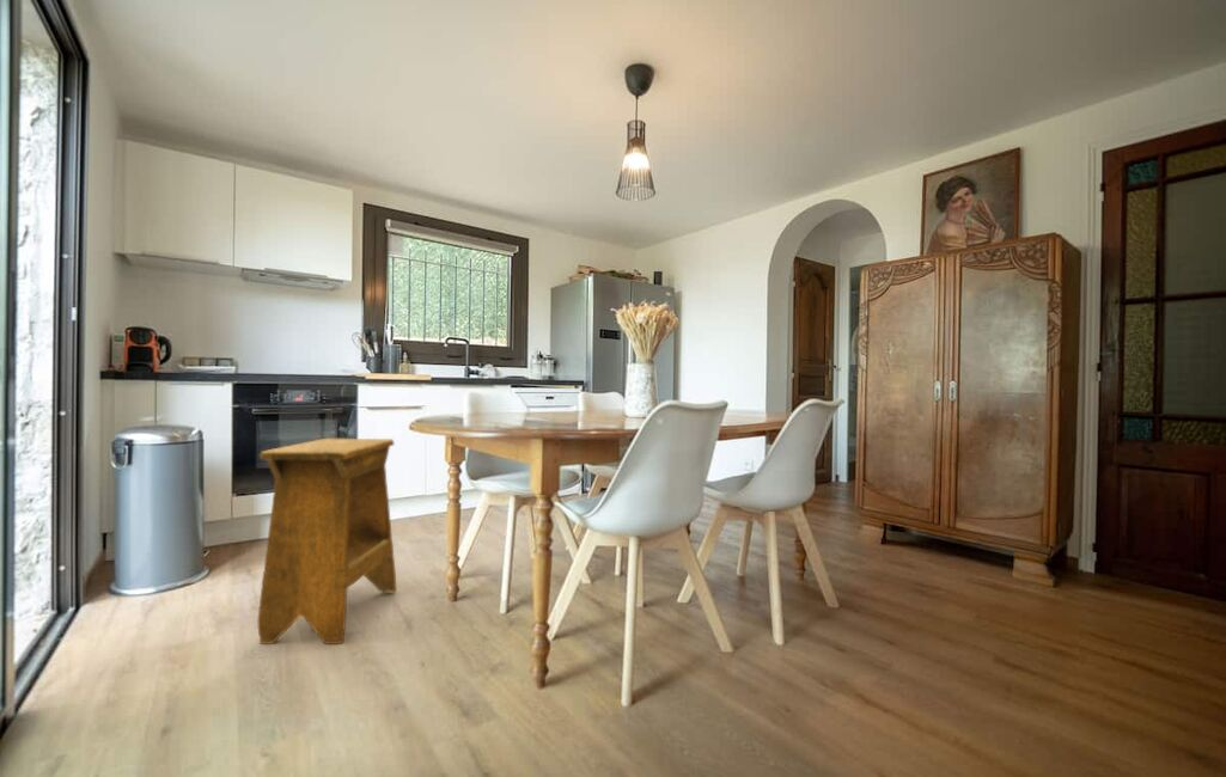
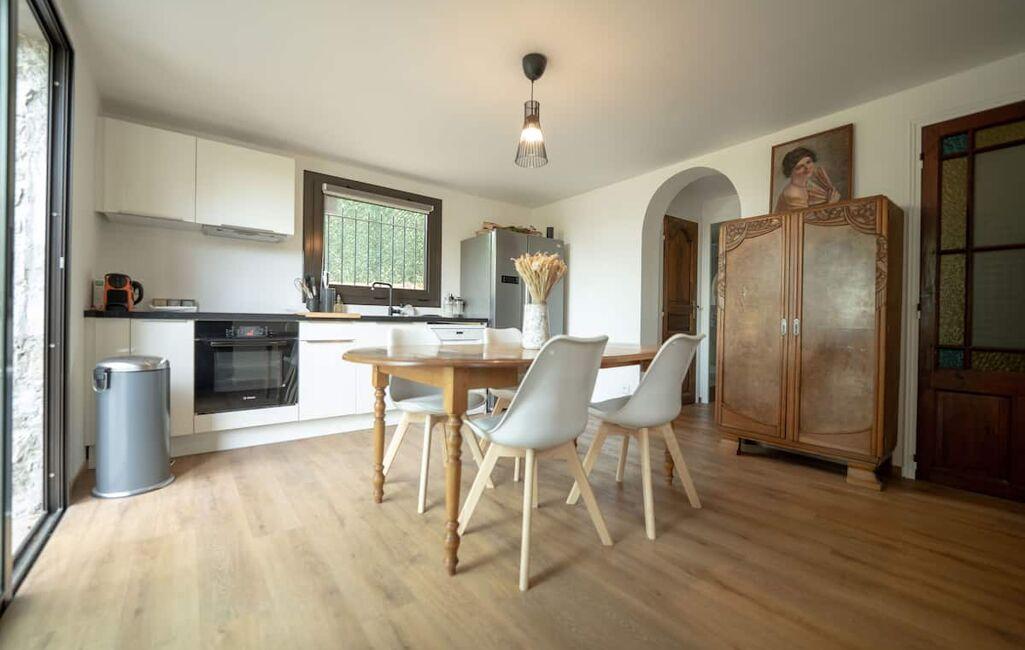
- stool (333, 528)
